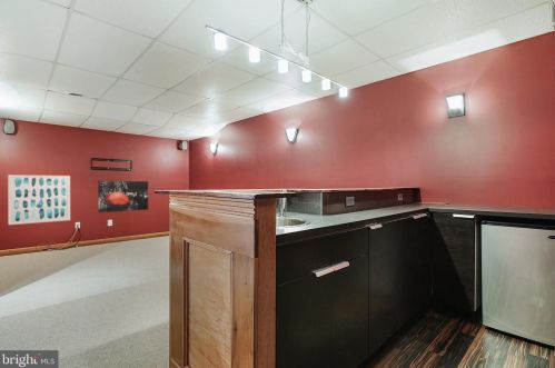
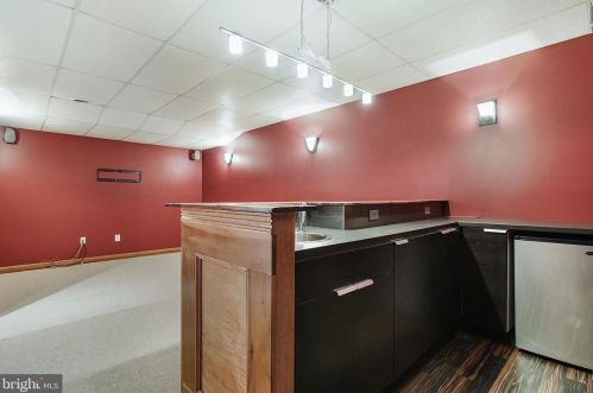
- wall art (125, 196)
- wall art (40, 198)
